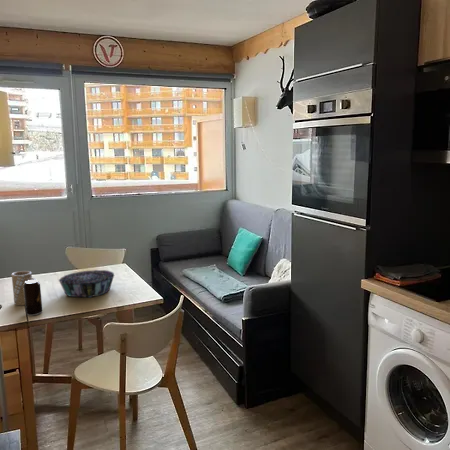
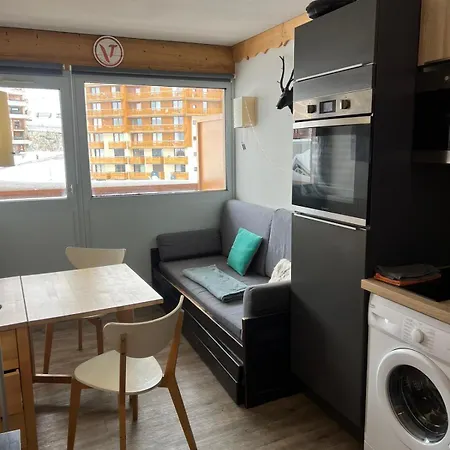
- beverage can (32, 297)
- mug (23, 288)
- decorative bowl (87, 284)
